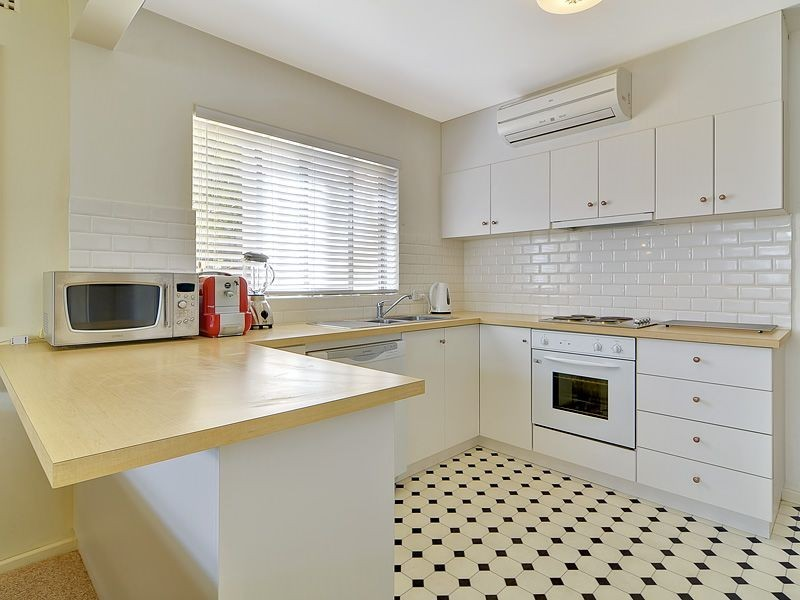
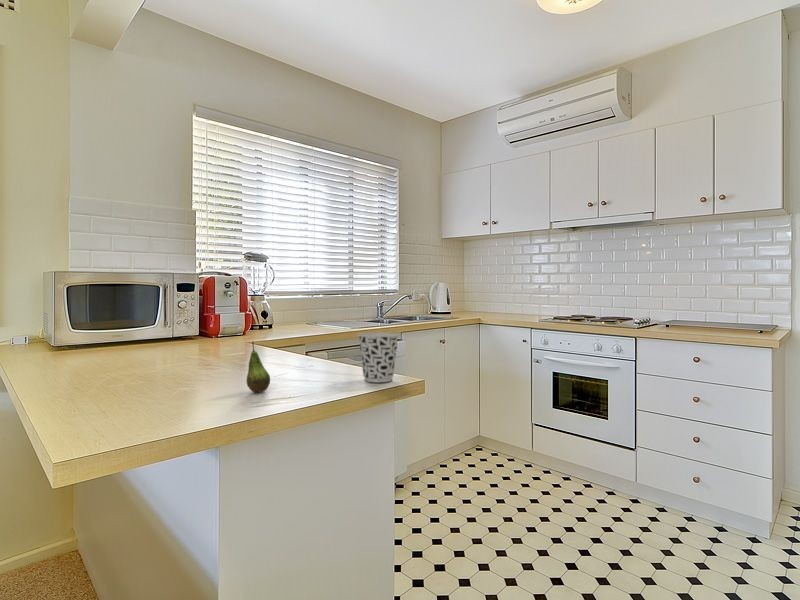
+ fruit (258, 365)
+ cup (378, 357)
